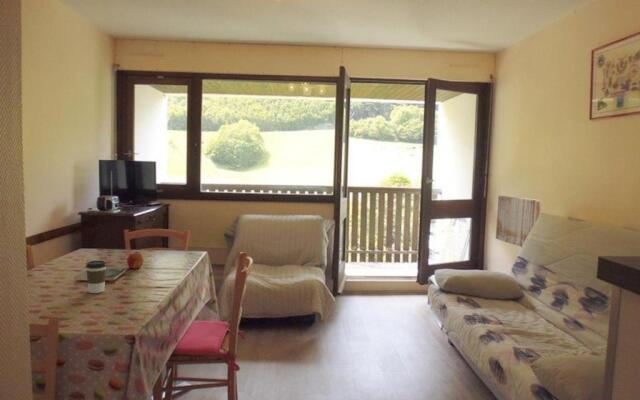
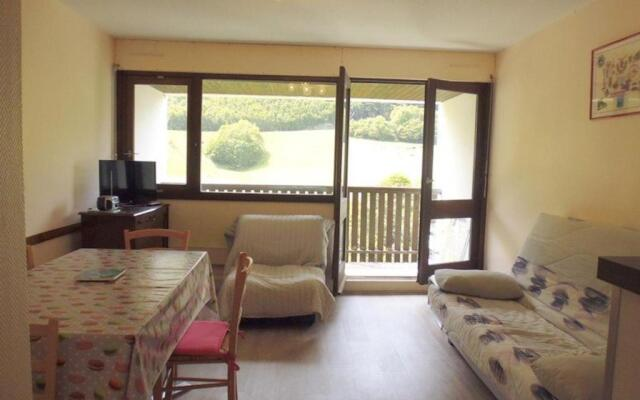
- wall art (516, 221)
- fruit (135, 260)
- coffee cup (96, 276)
